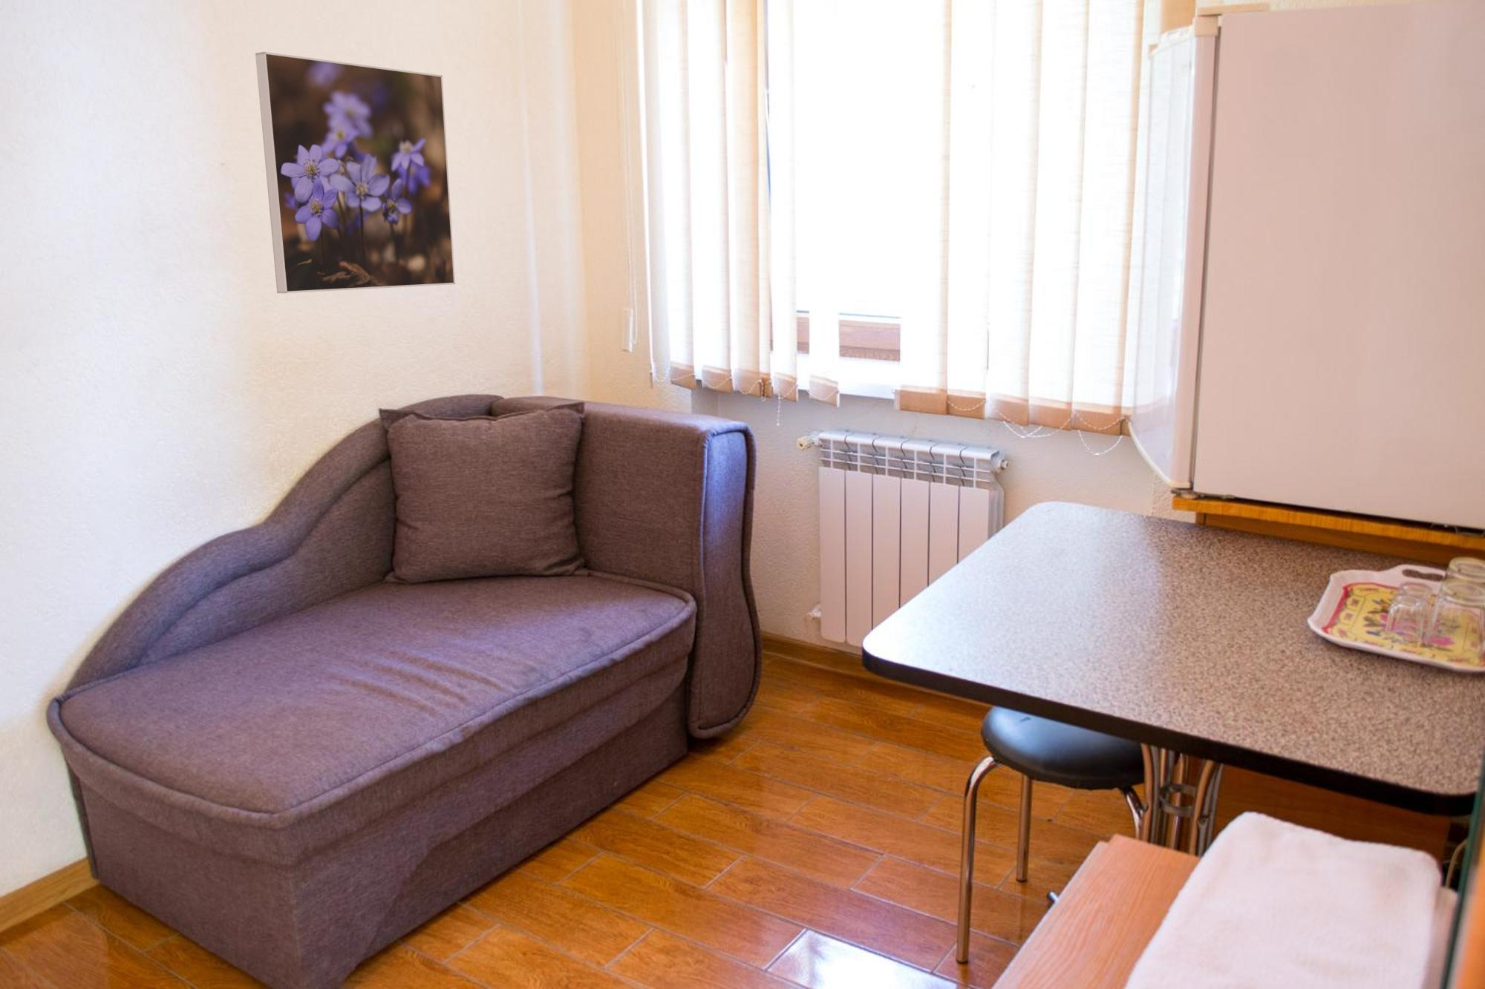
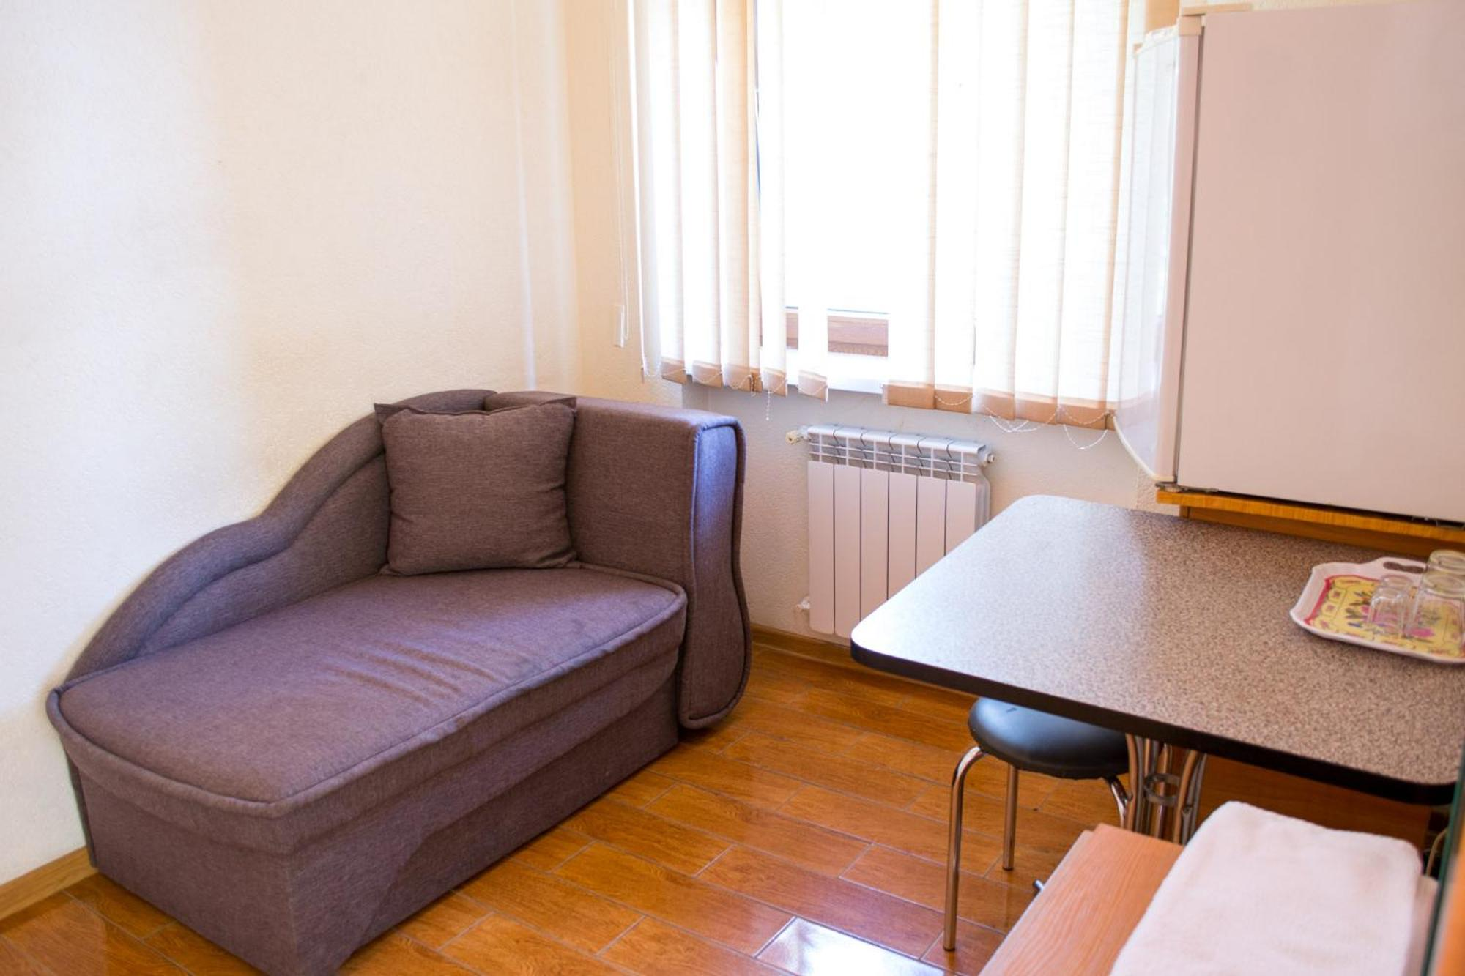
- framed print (364, 178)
